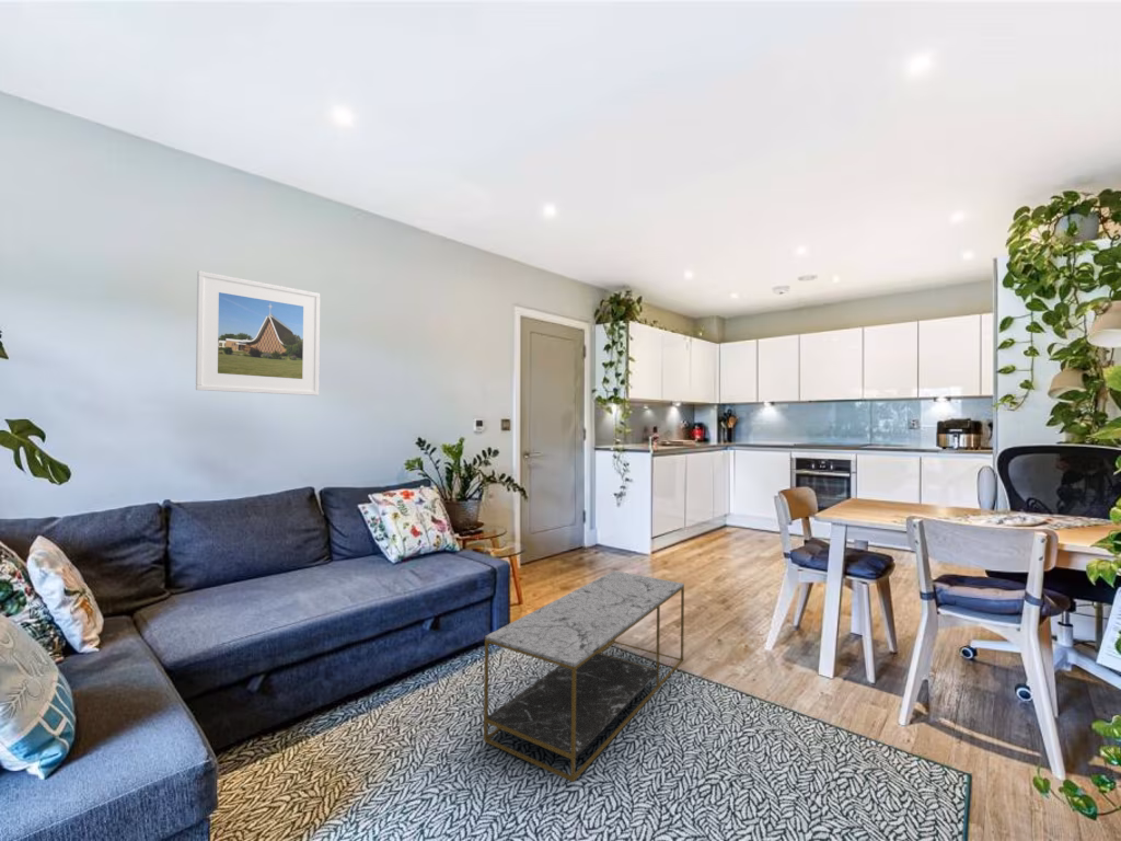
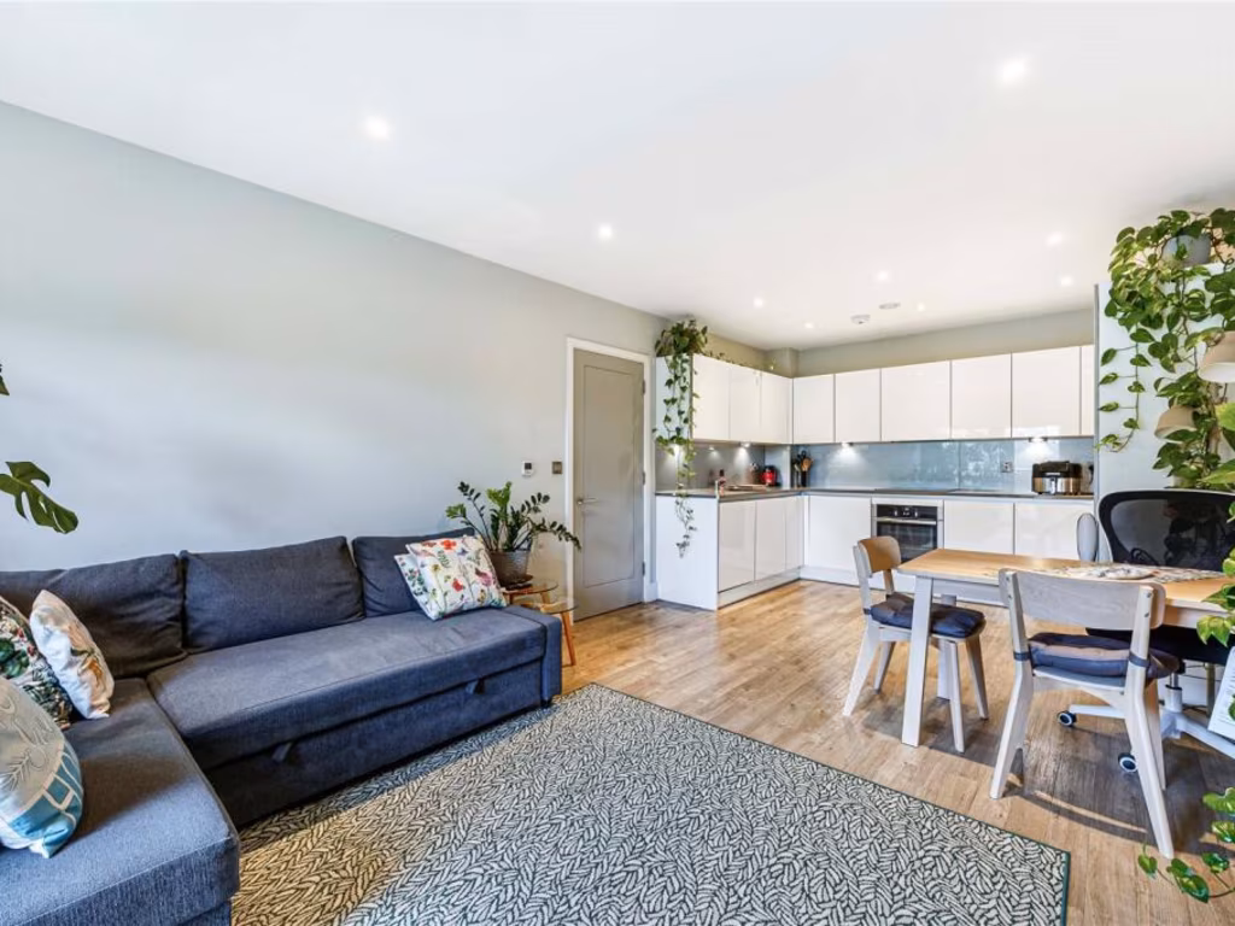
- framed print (262, 337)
- coffee table (598, 650)
